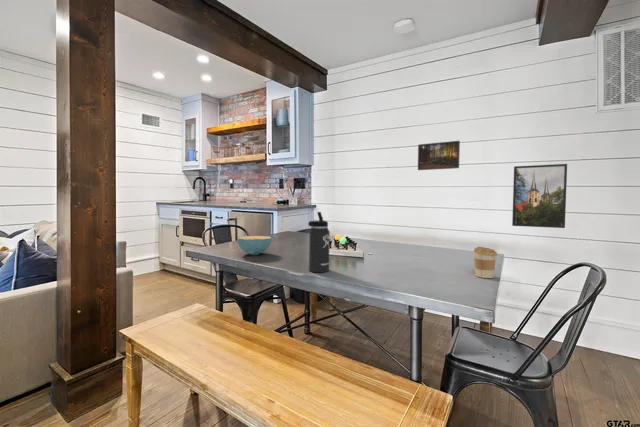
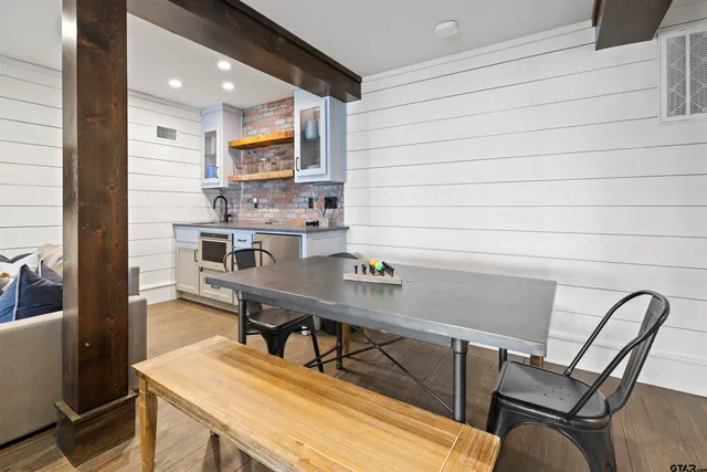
- thermos bottle (317, 241)
- cereal bowl (254, 245)
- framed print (538, 196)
- coffee cup (484, 261)
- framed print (438, 156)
